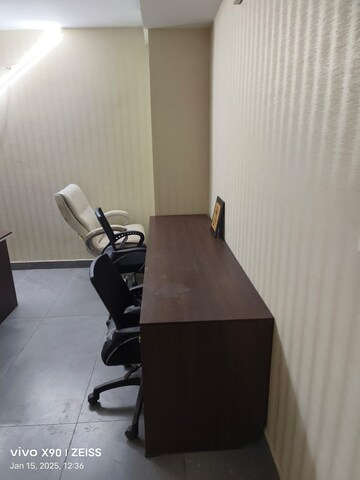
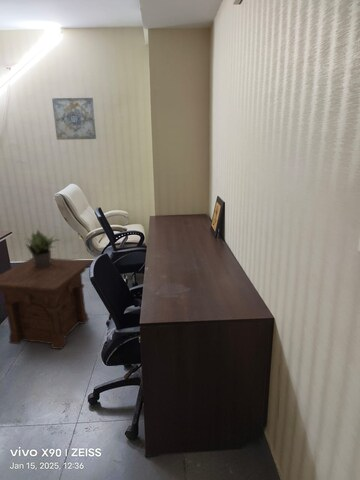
+ wall art (74, 119)
+ side table (47, 301)
+ potted plant (44, 246)
